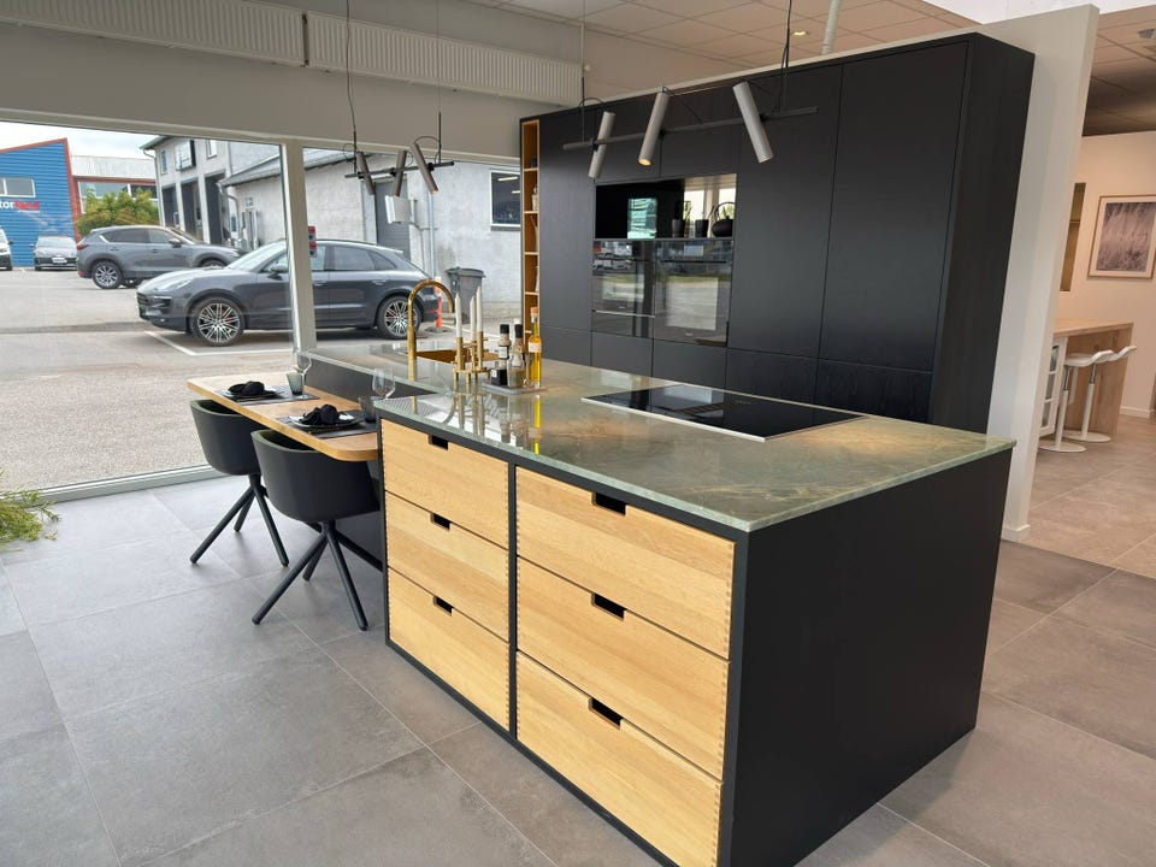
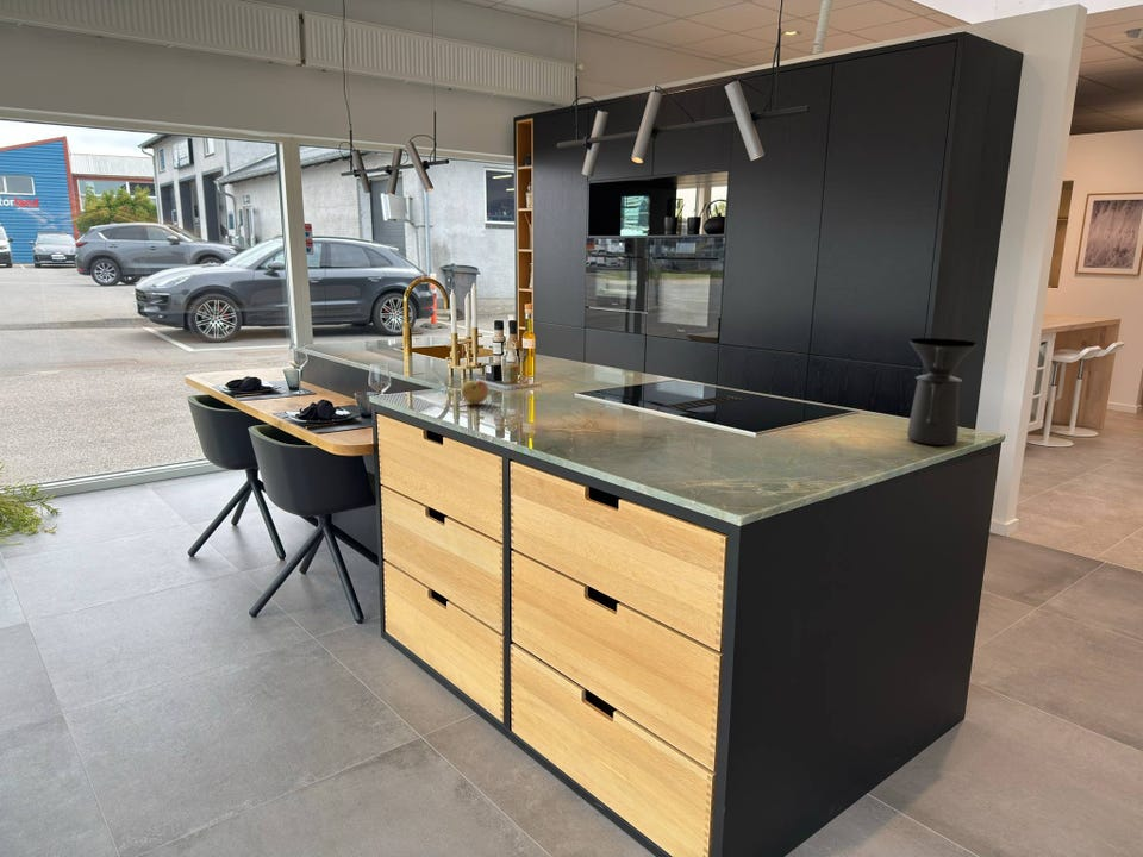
+ fruit (475, 392)
+ coffee maker (937, 390)
